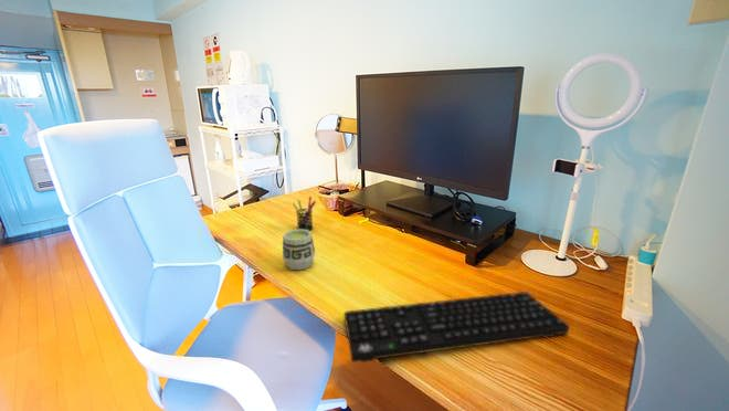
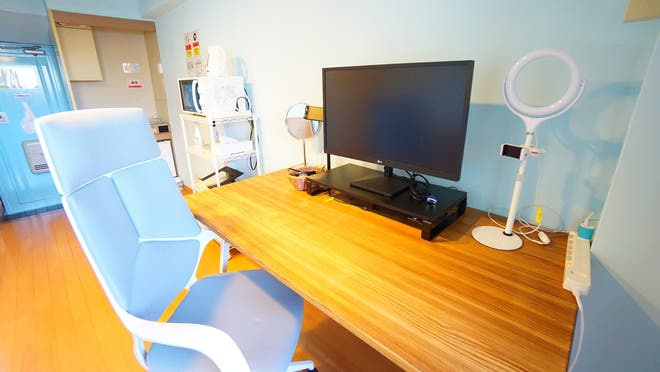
- cup (298, 249)
- pen holder (305, 212)
- keyboard (452, 320)
